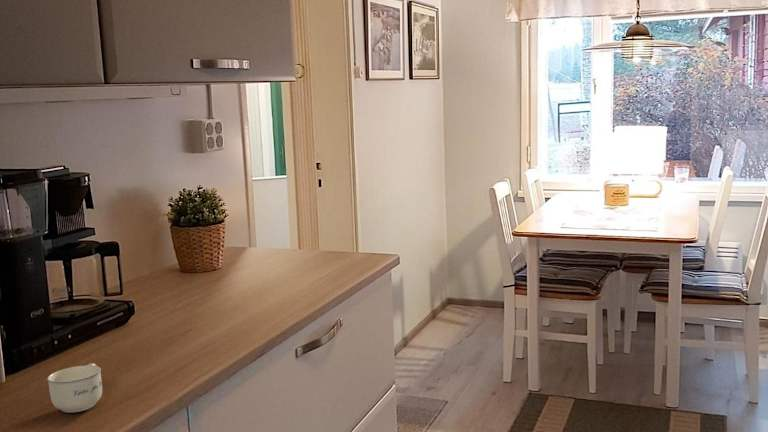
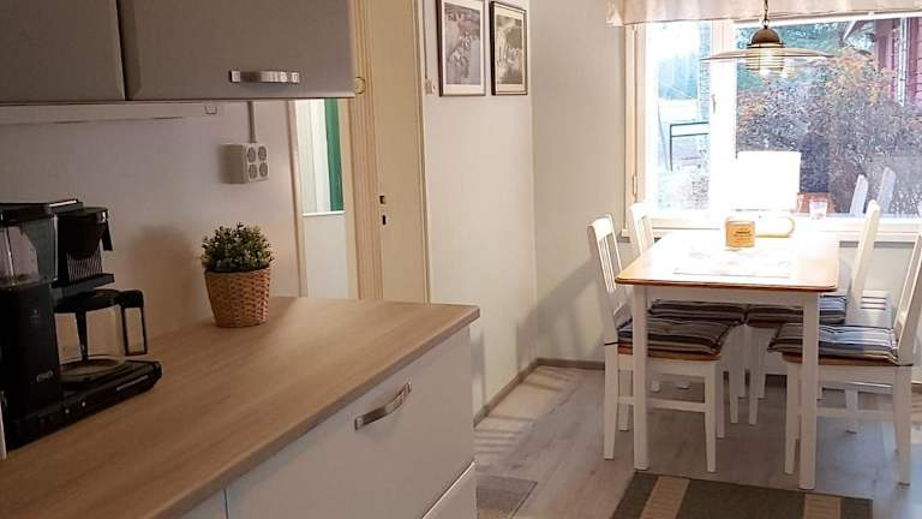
- cup (80, 387)
